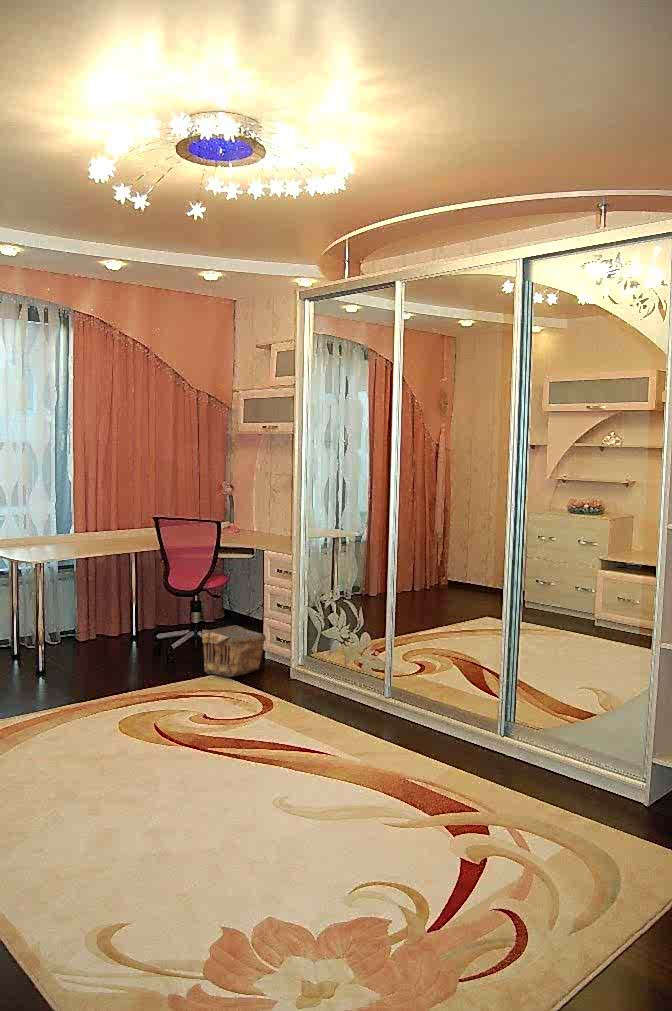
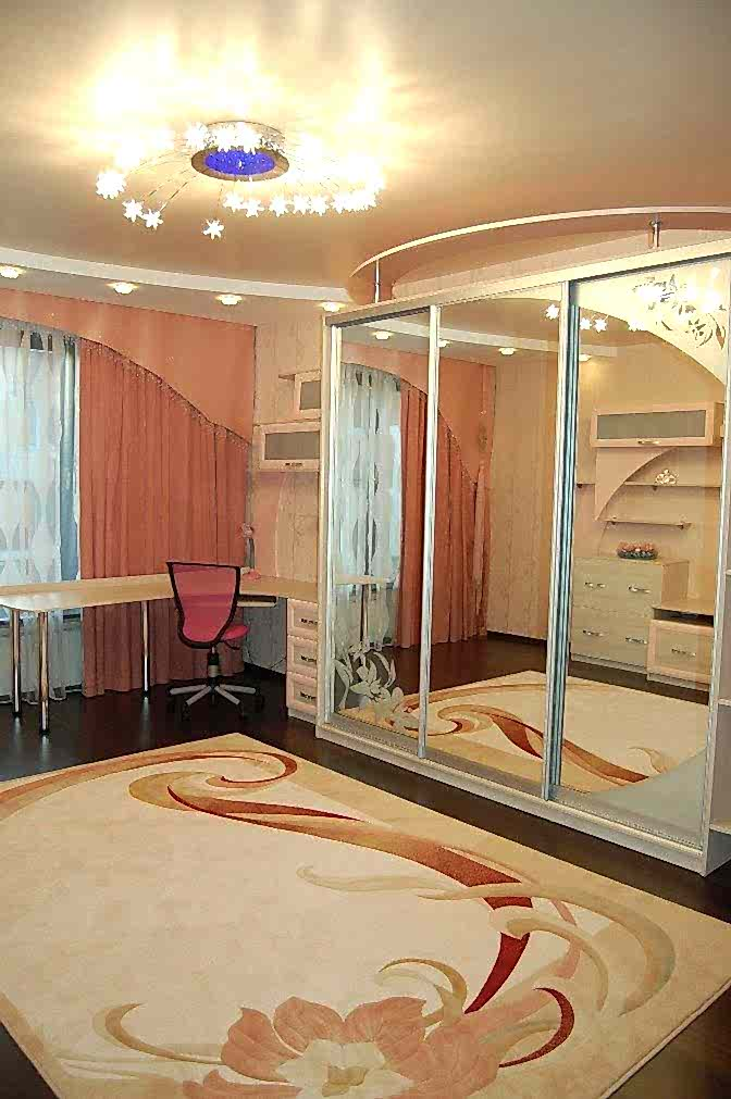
- pouch (233, 650)
